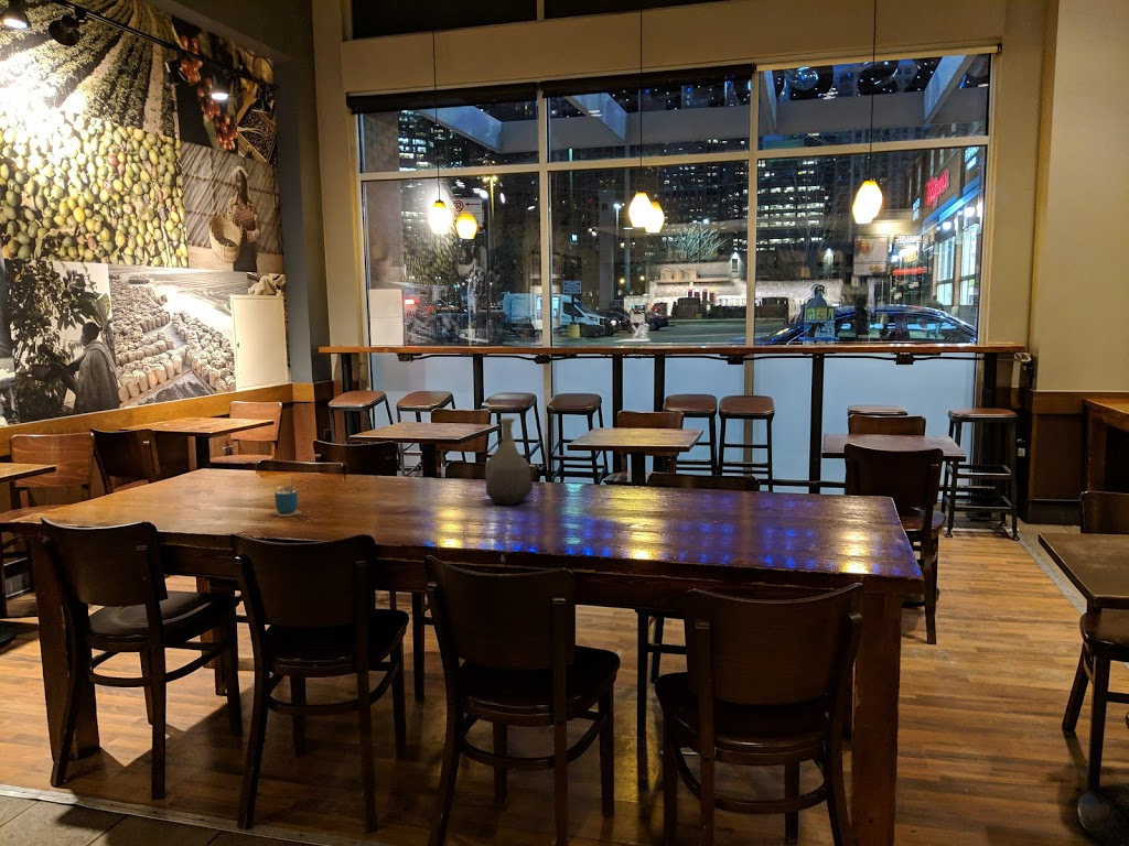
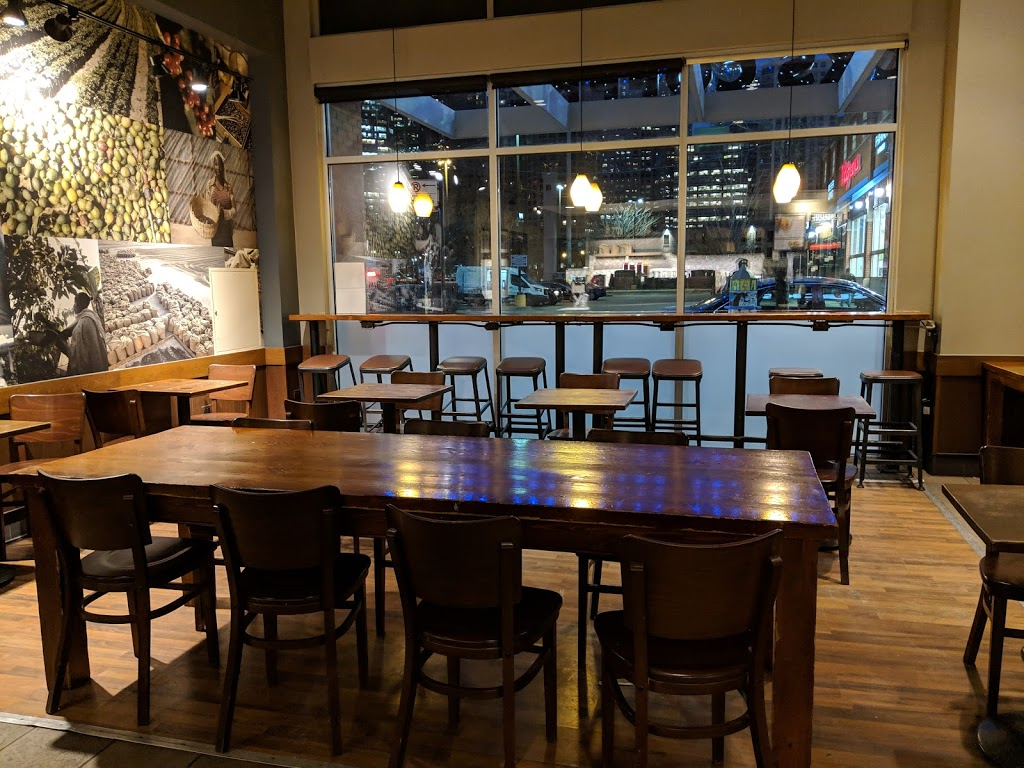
- vase (507, 459)
- cup (286, 495)
